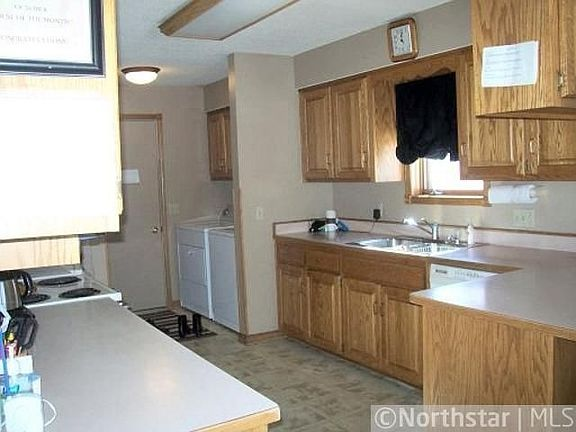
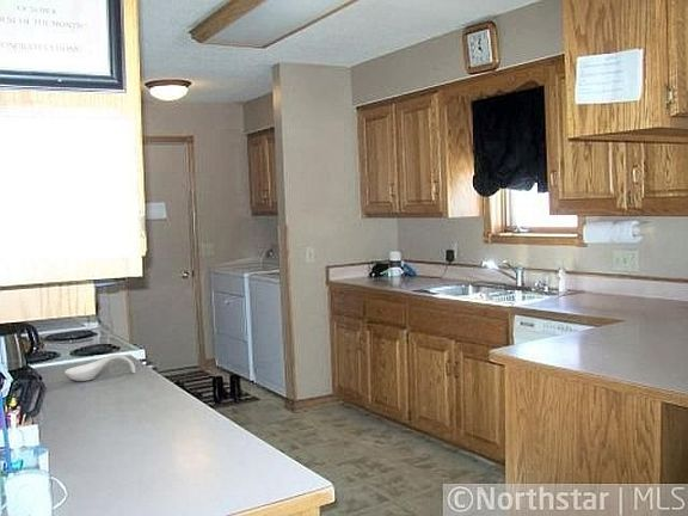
+ spoon rest (100, 367)
